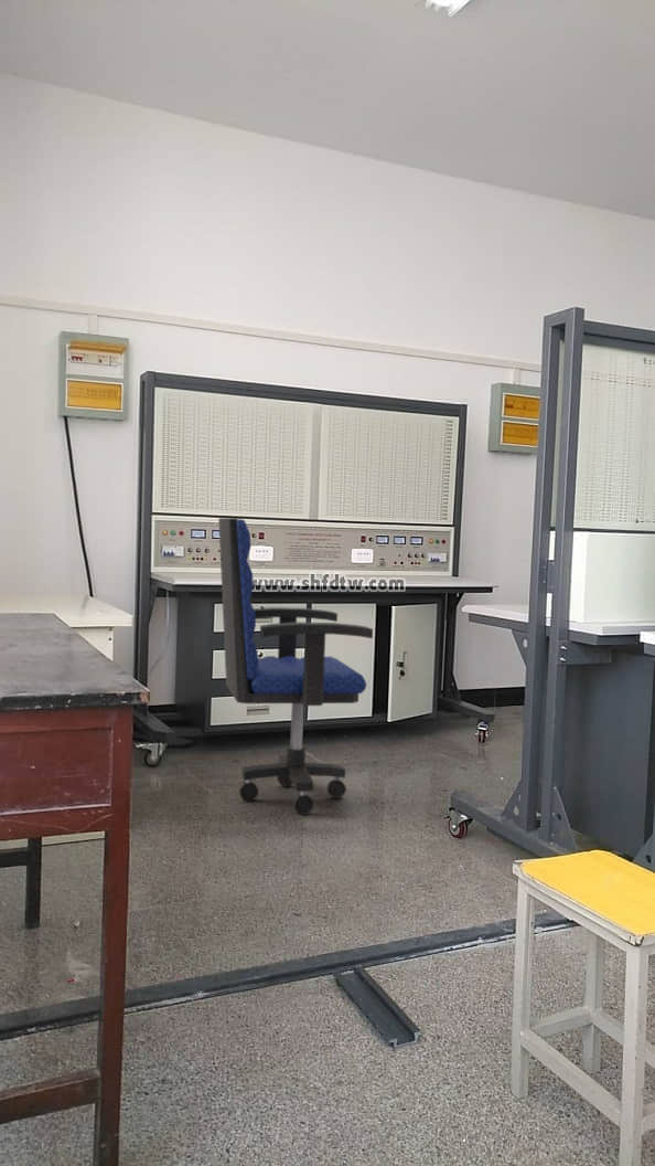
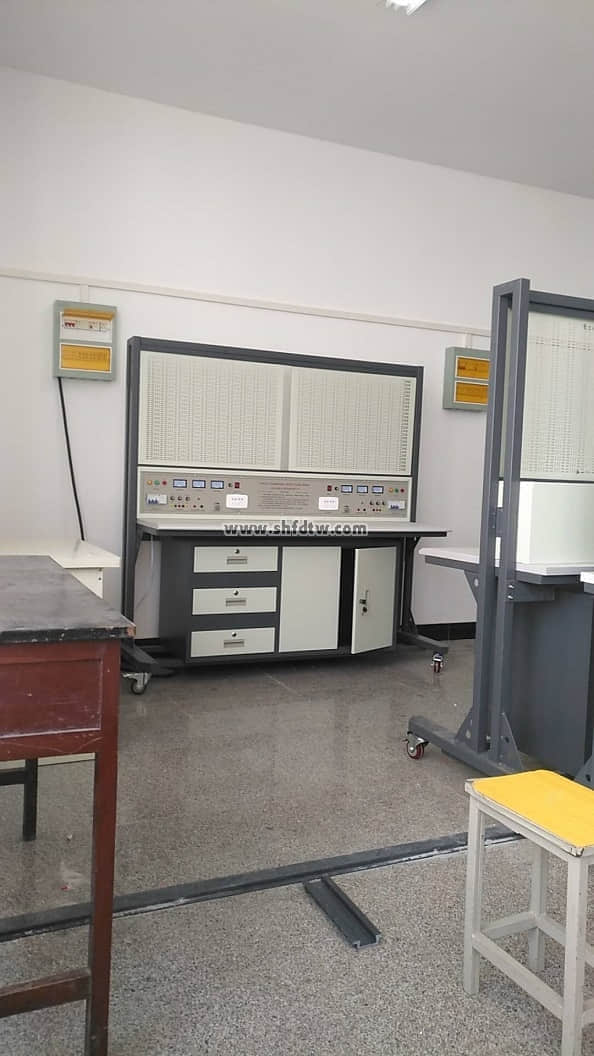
- office chair (287, 661)
